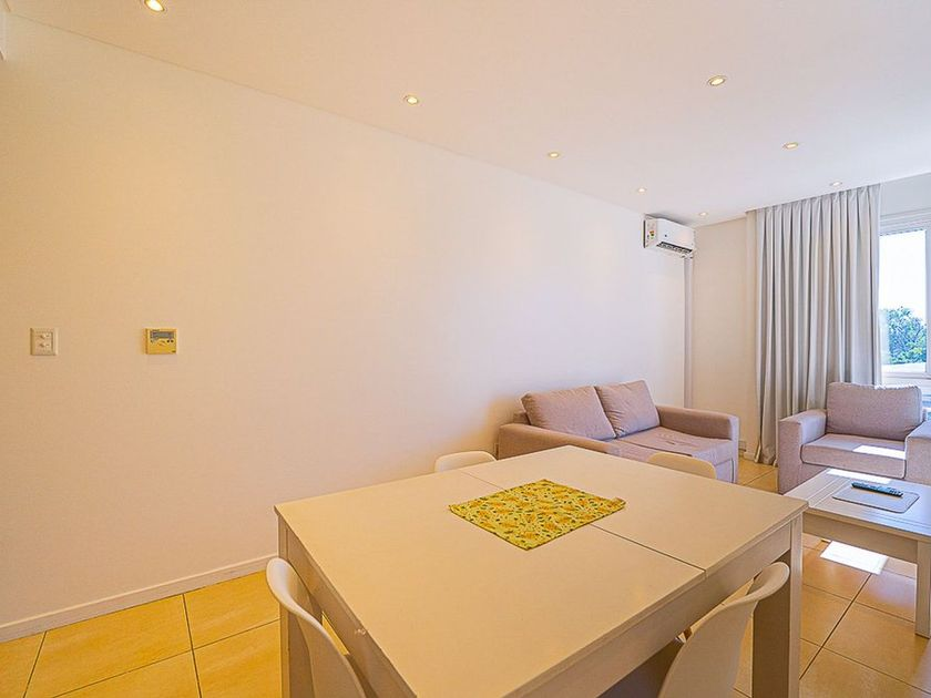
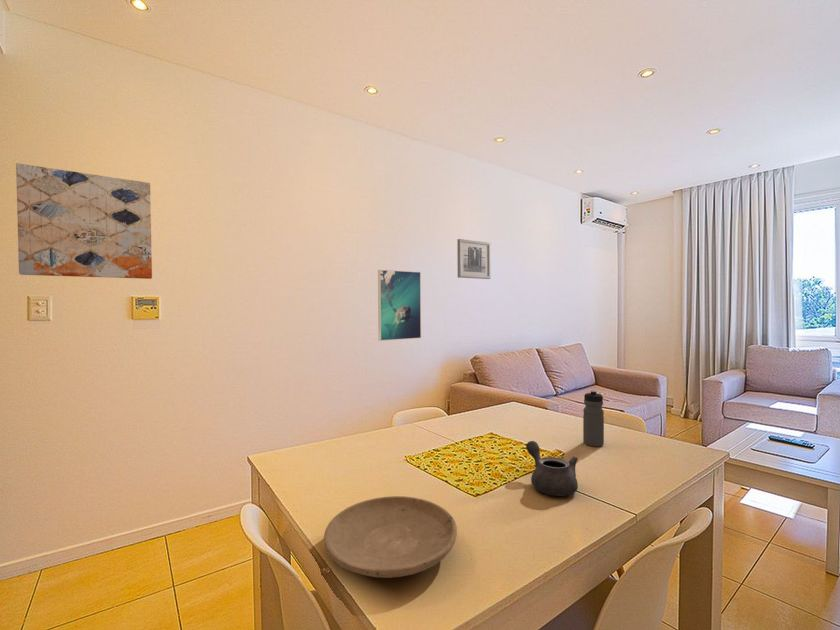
+ plate (391, 537)
+ teapot (549, 466)
+ wall art (89, 225)
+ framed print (400, 305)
+ wall art (474, 259)
+ water bottle (593, 417)
